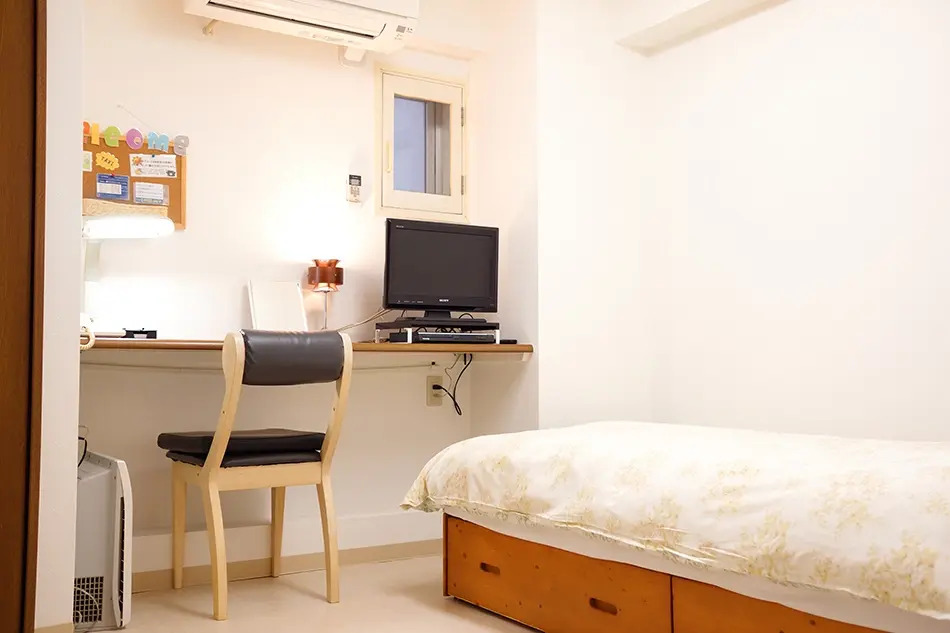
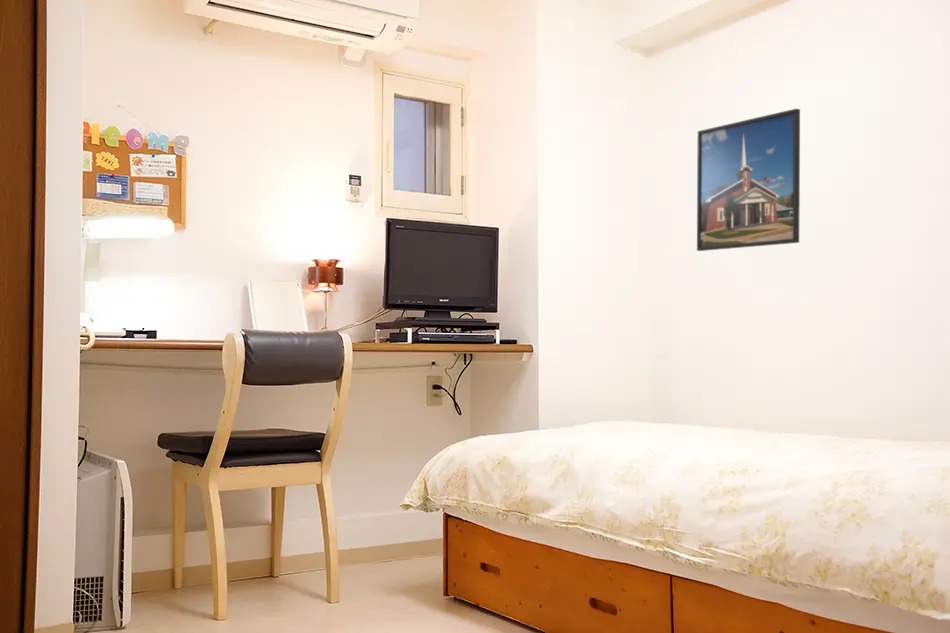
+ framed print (745, 183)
